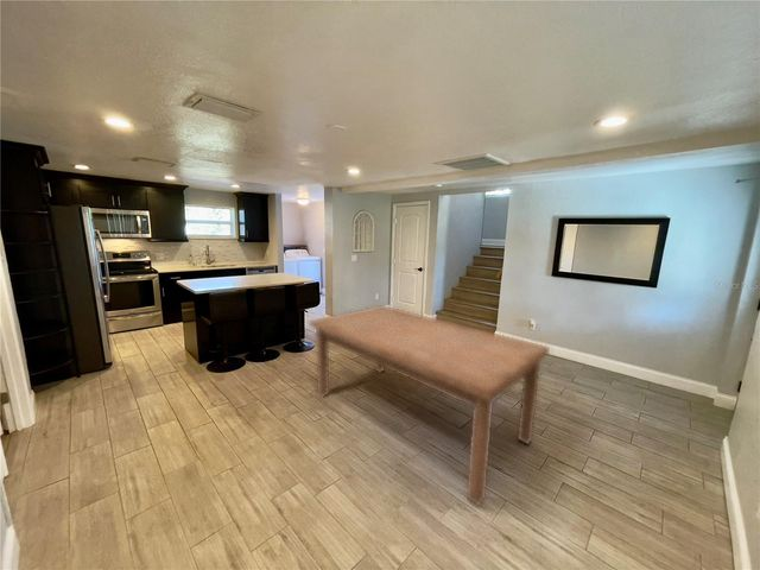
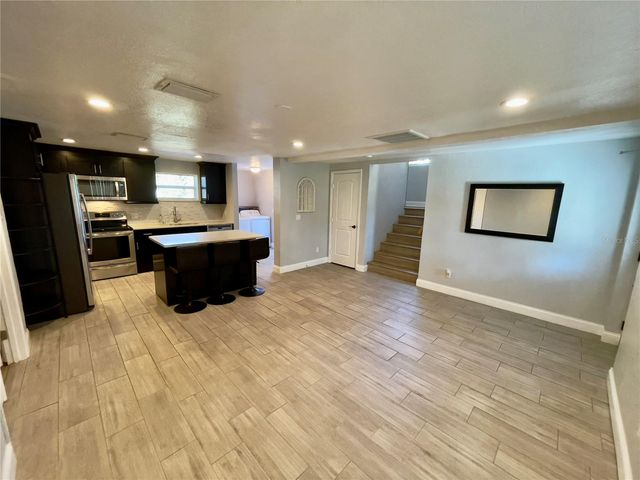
- dining table (413, 374)
